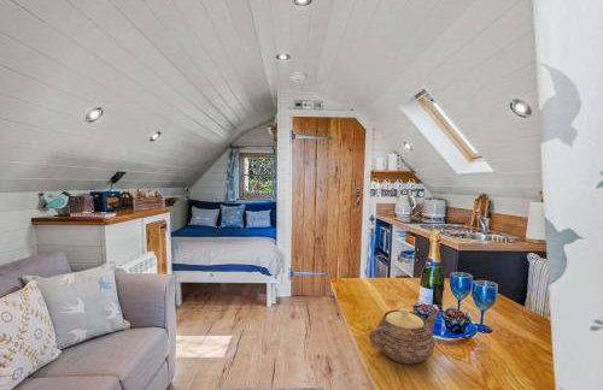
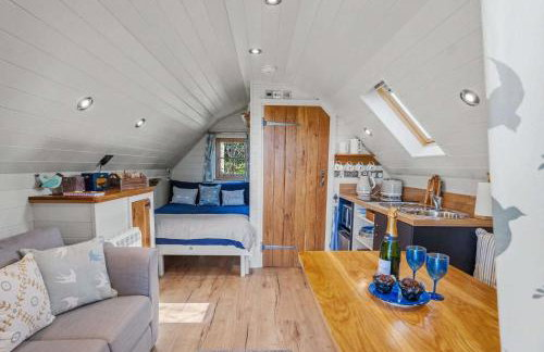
- teapot (406, 330)
